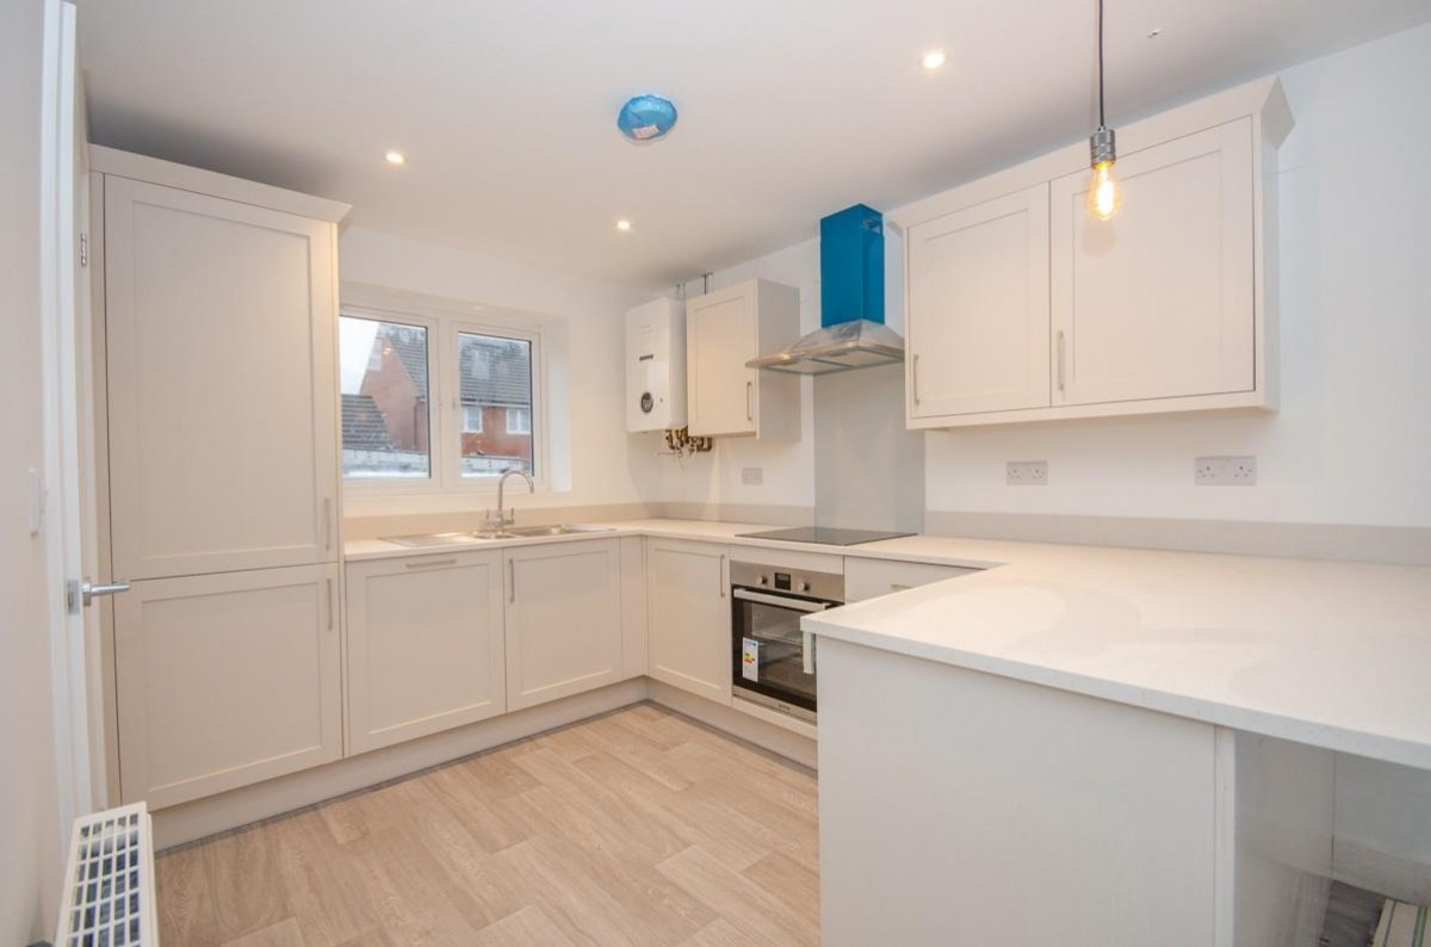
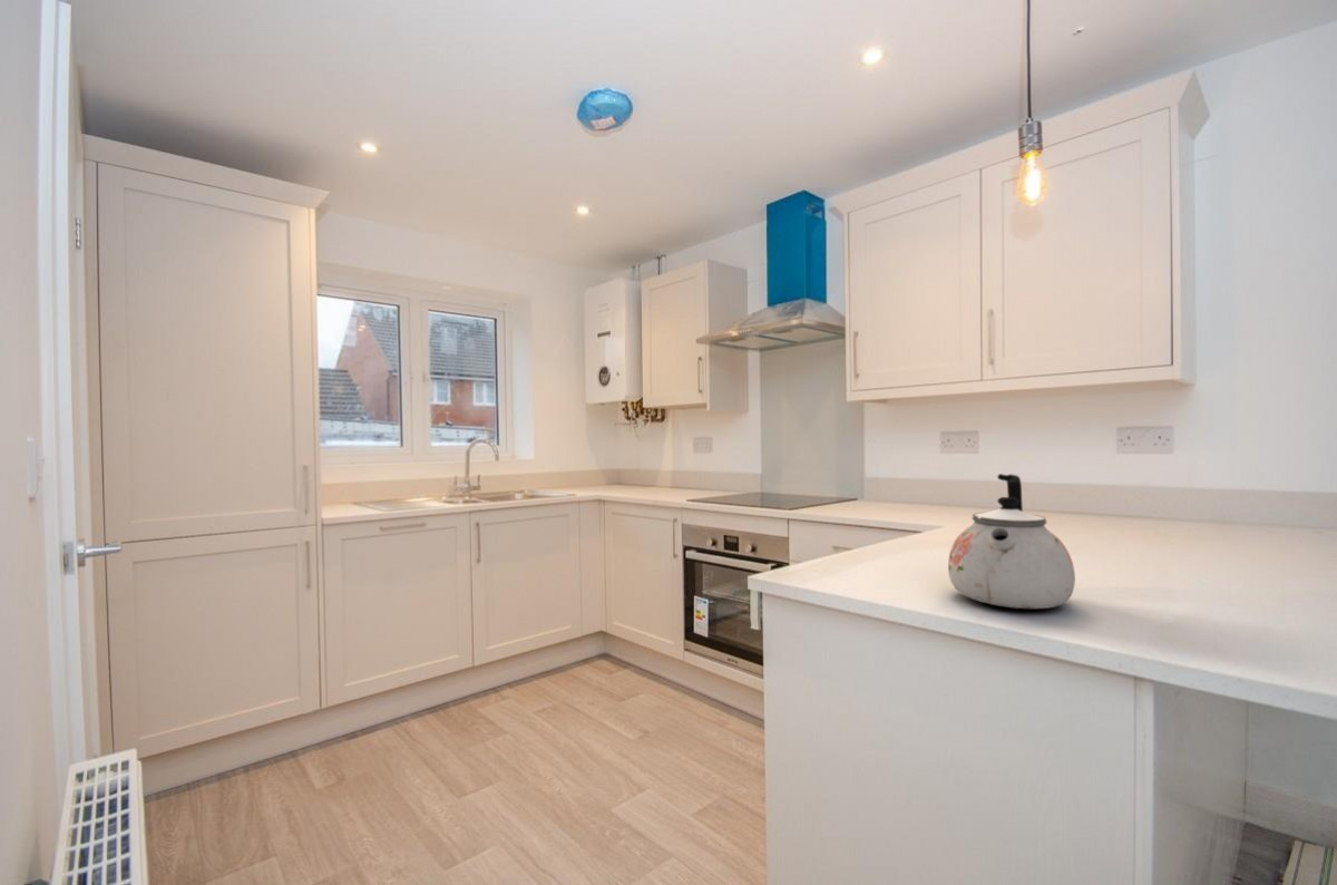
+ kettle (1008, 536)
